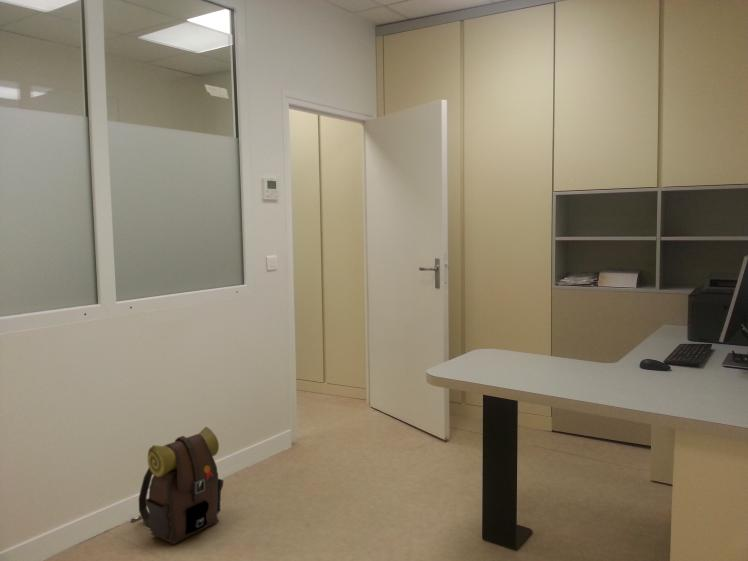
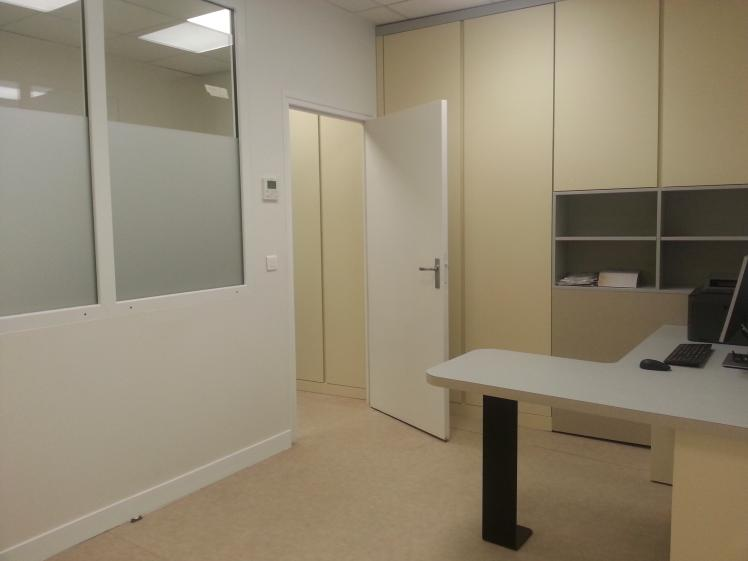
- backpack (176, 479)
